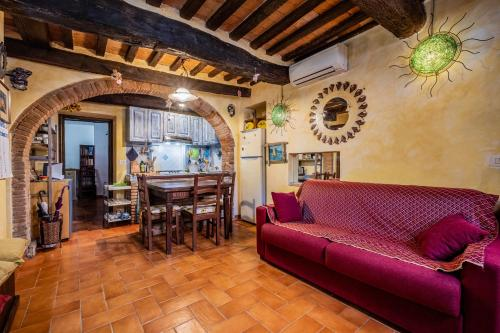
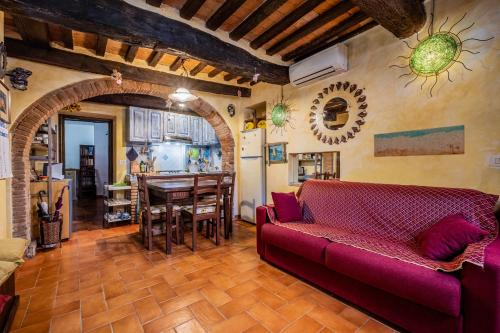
+ wall art (413, 143)
